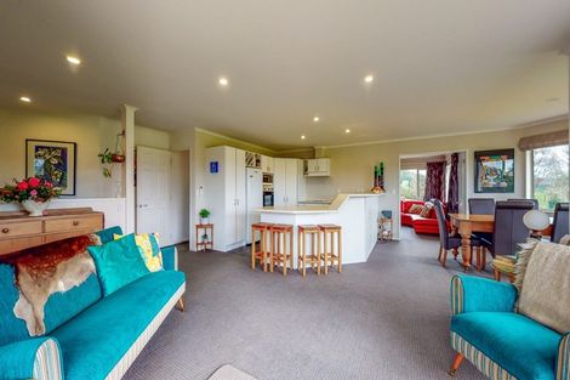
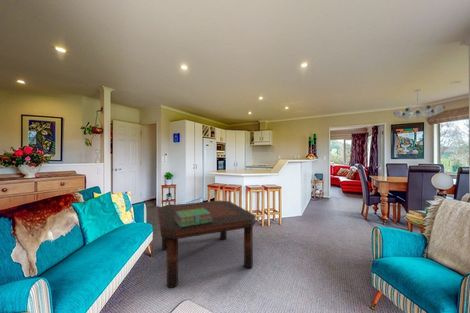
+ stack of books (193, 216)
+ chandelier (417, 103)
+ coffee table (203, 233)
